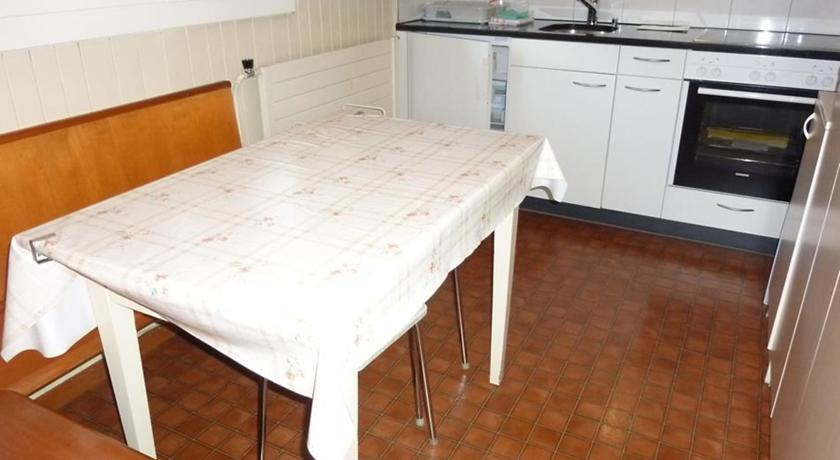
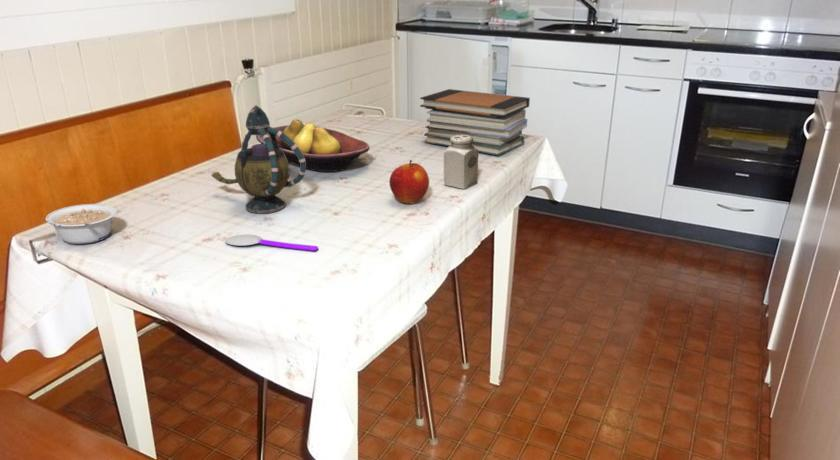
+ salt shaker (461, 160)
+ legume (85, 223)
+ teapot (249, 154)
+ apple (409, 180)
+ spoon (271, 242)
+ book stack (475, 121)
+ fruit bowl (311, 141)
